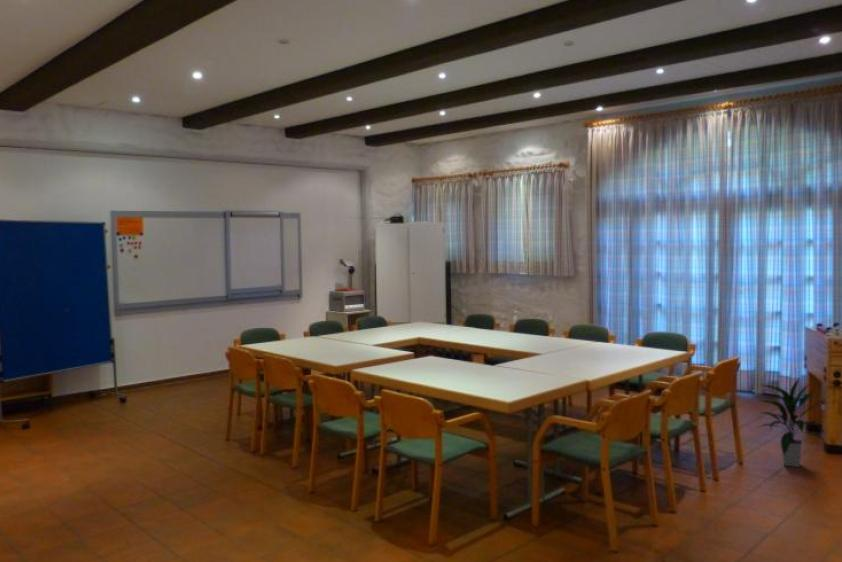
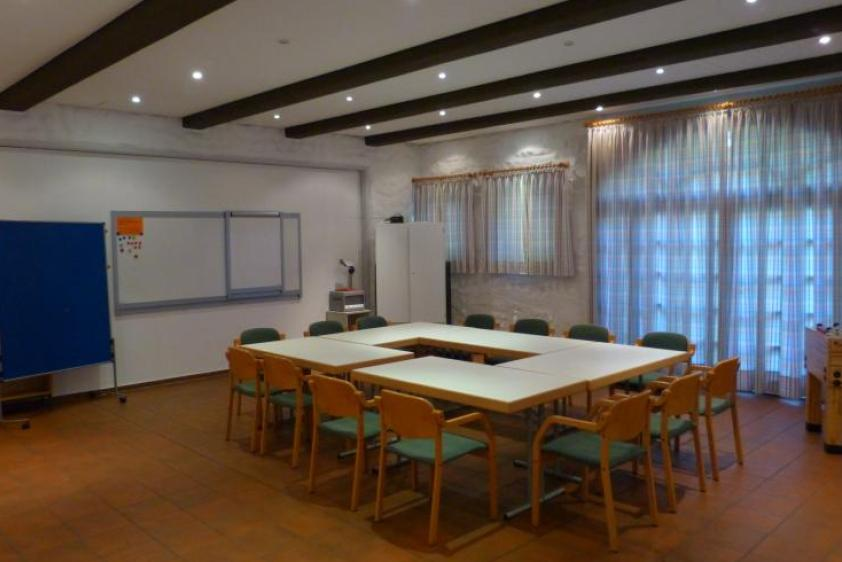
- indoor plant (788, 420)
